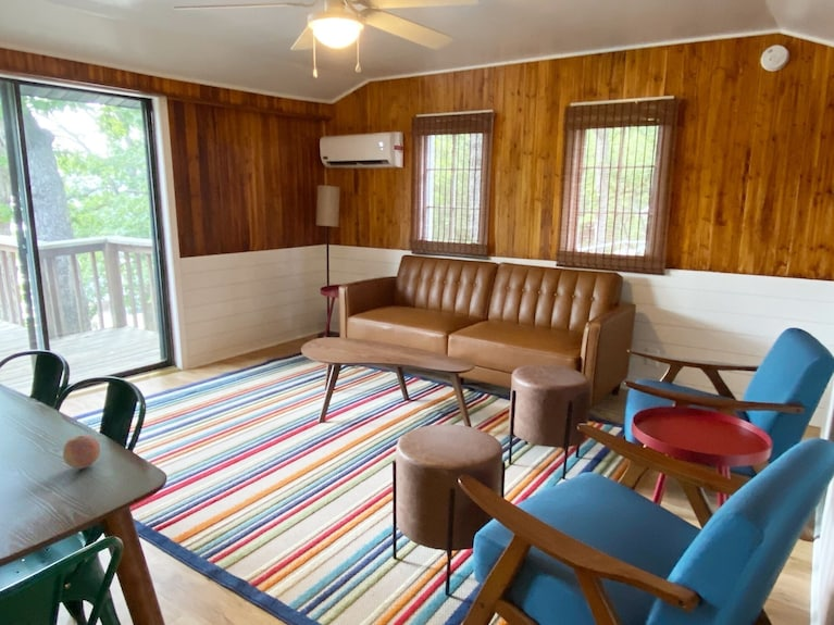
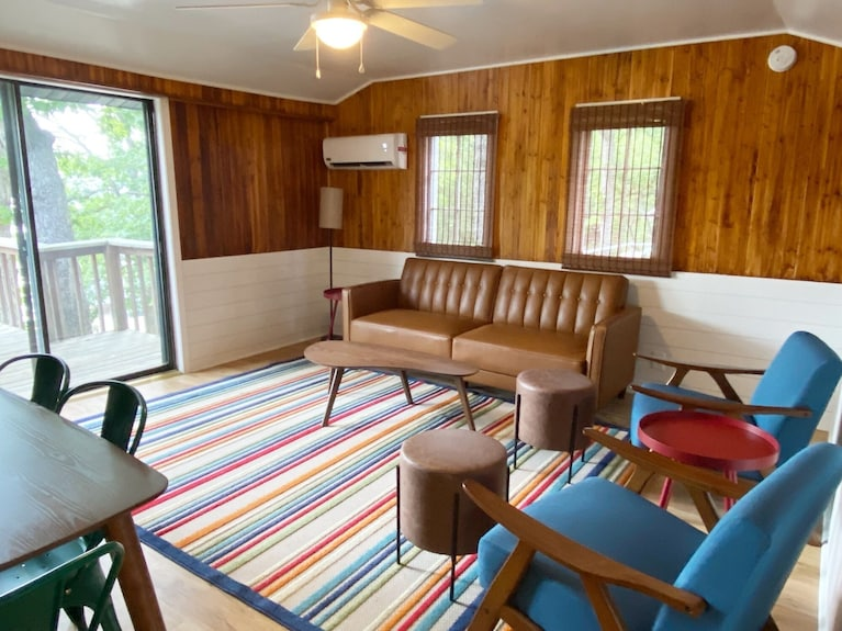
- fruit (80, 451)
